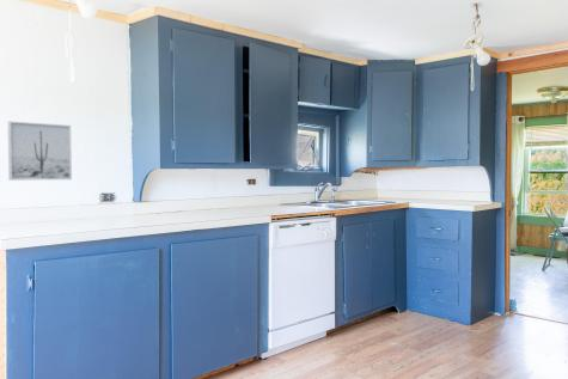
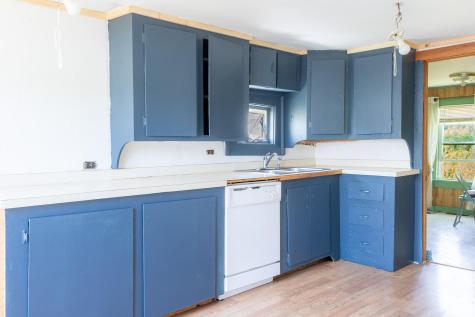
- wall art (41, 151)
